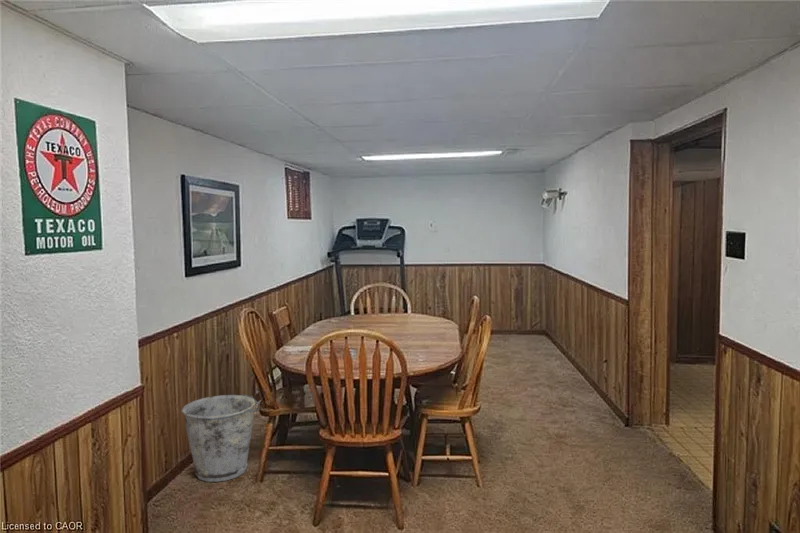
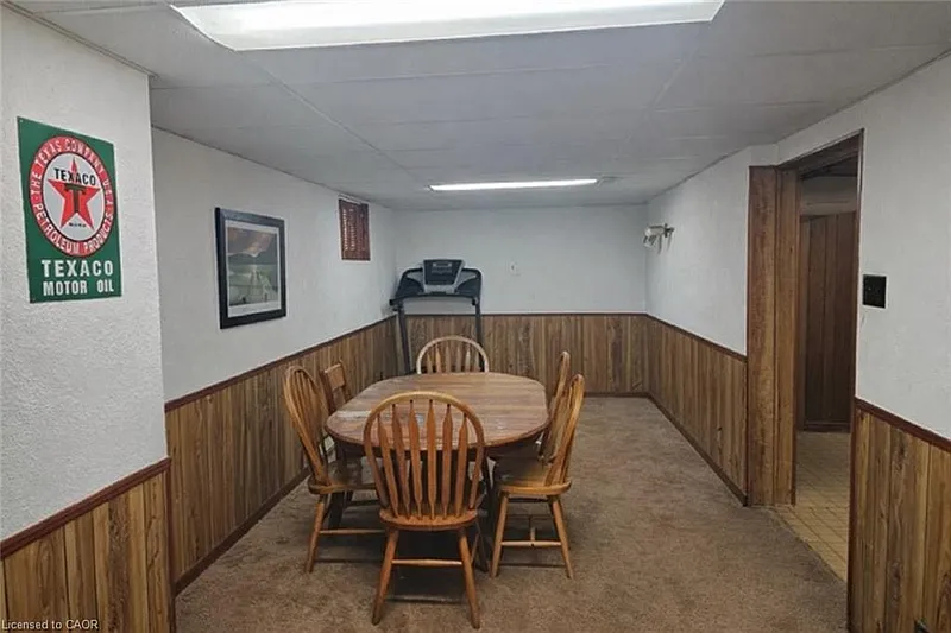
- bucket (224, 438)
